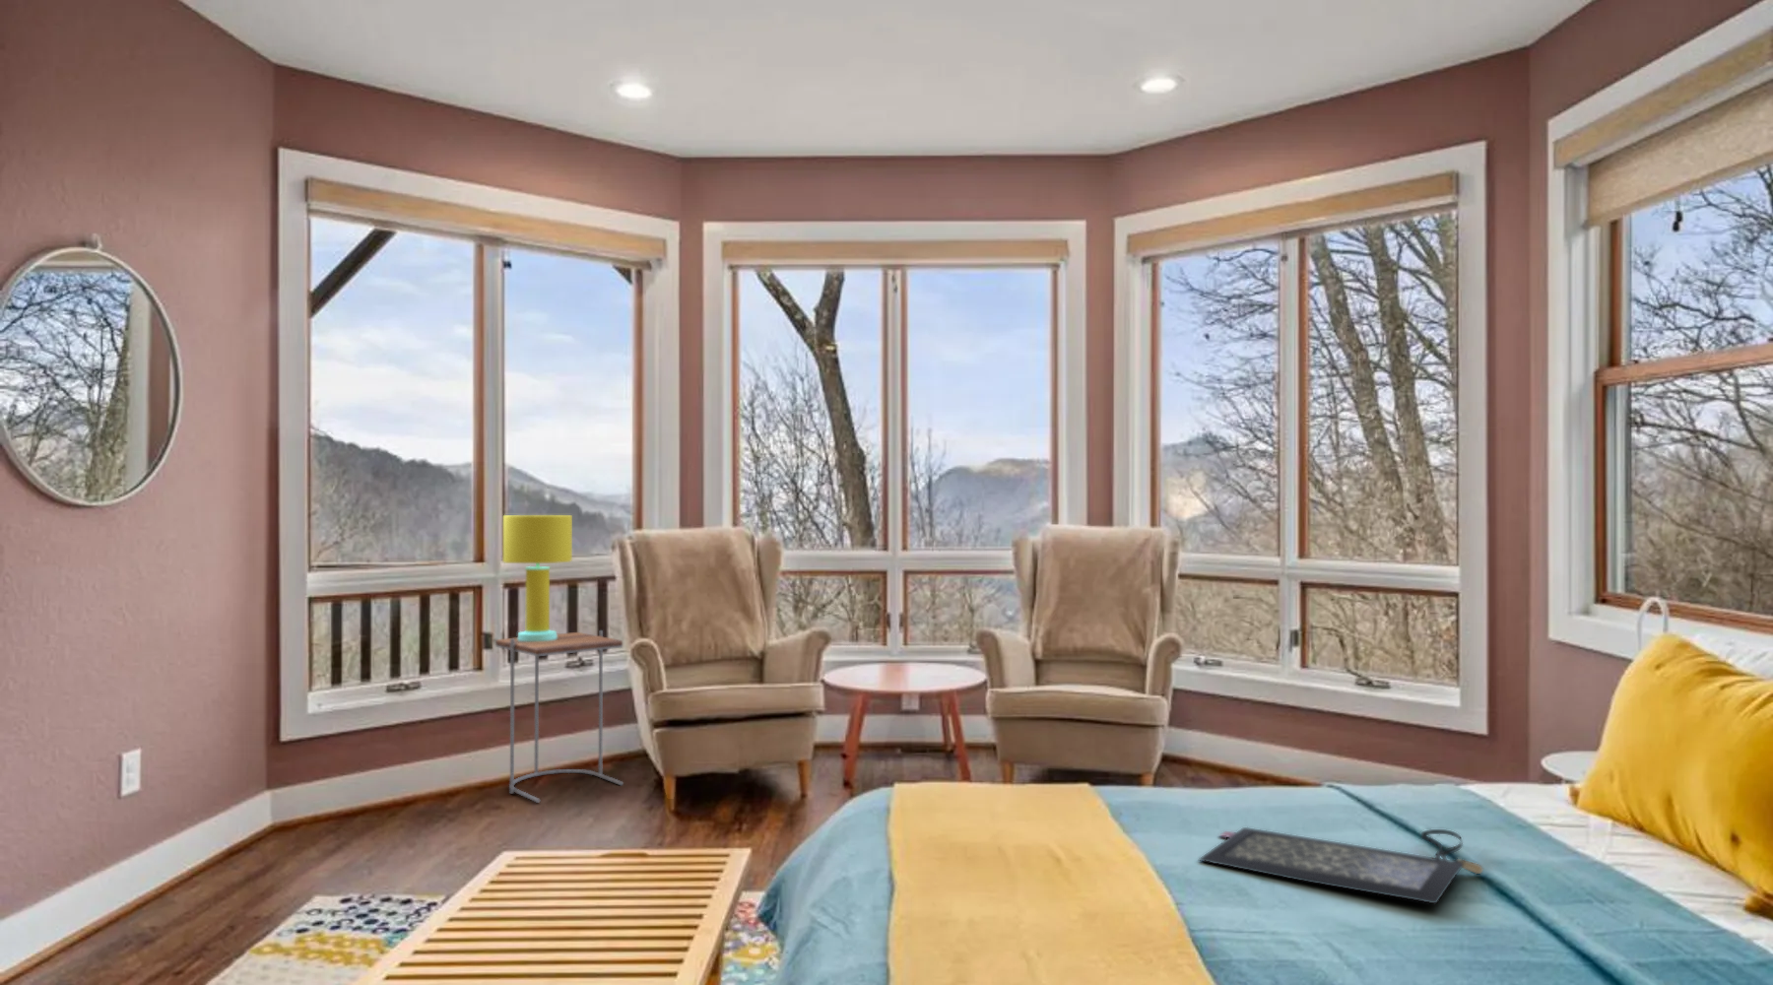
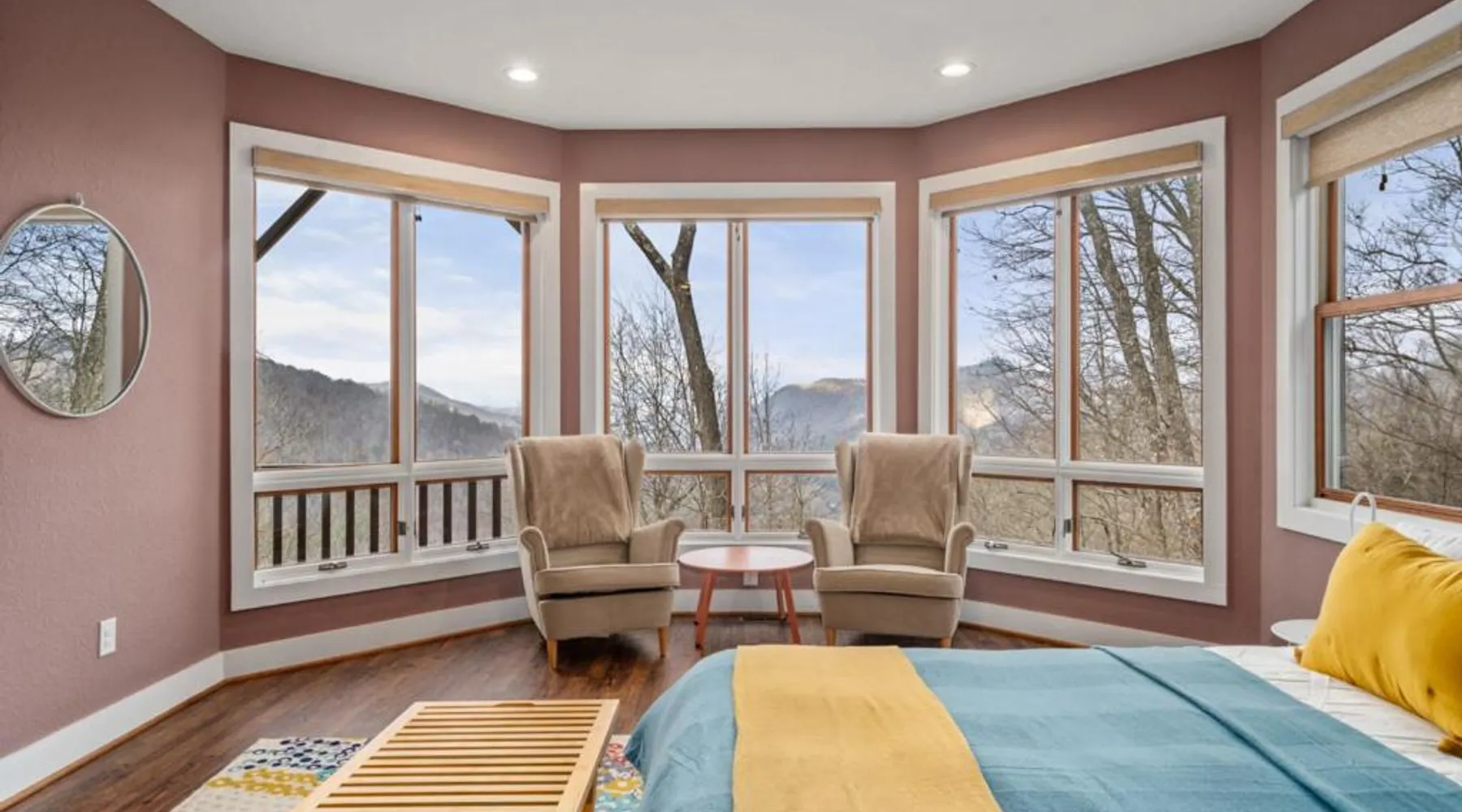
- clutch bag (1342, 861)
- table lamp (537, 576)
- side table (537, 710)
